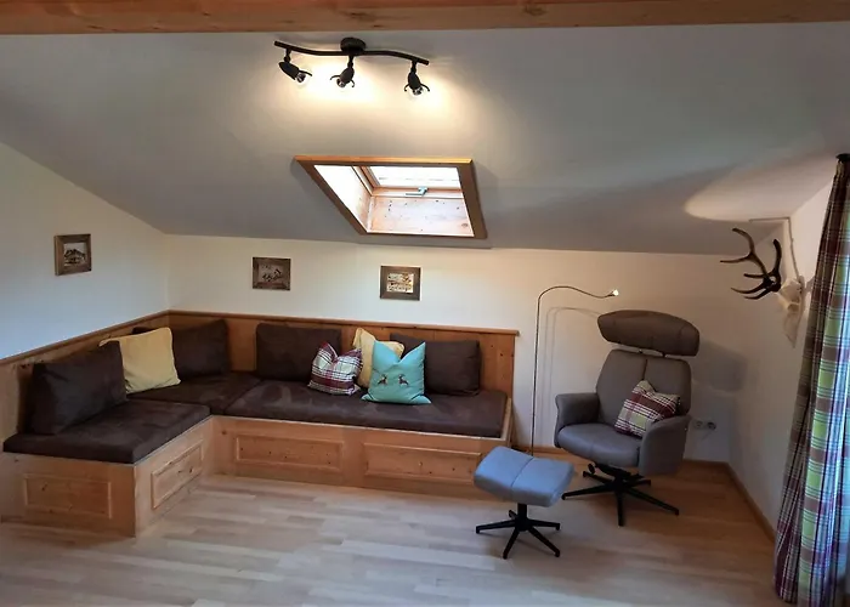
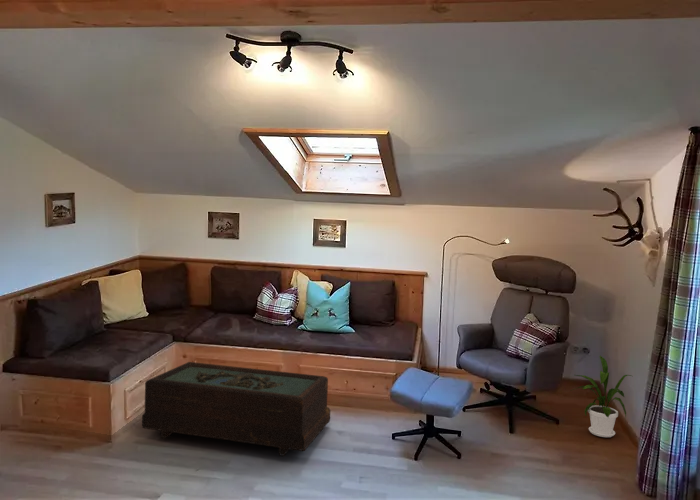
+ house plant (602, 396)
+ coffee table (239, 404)
